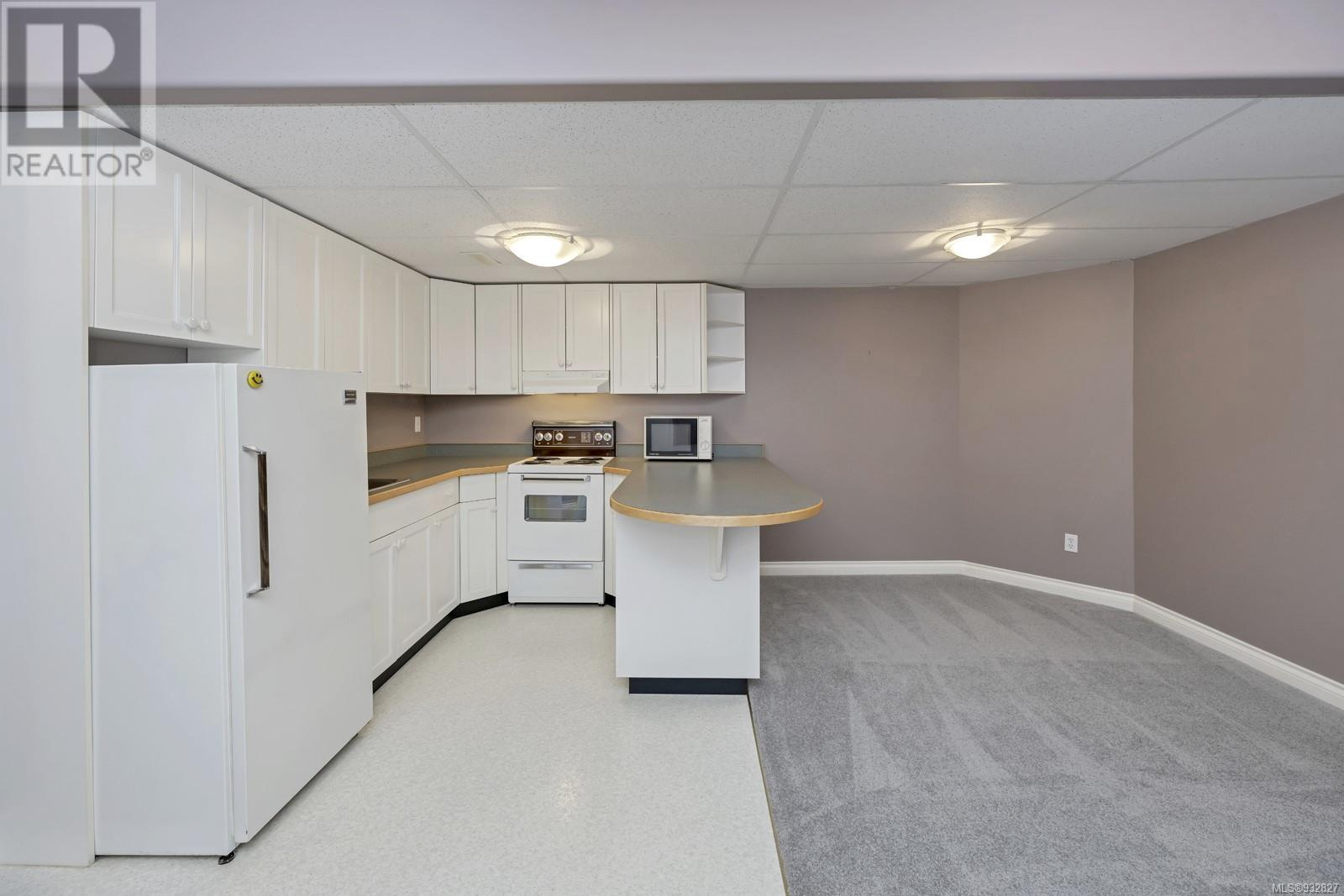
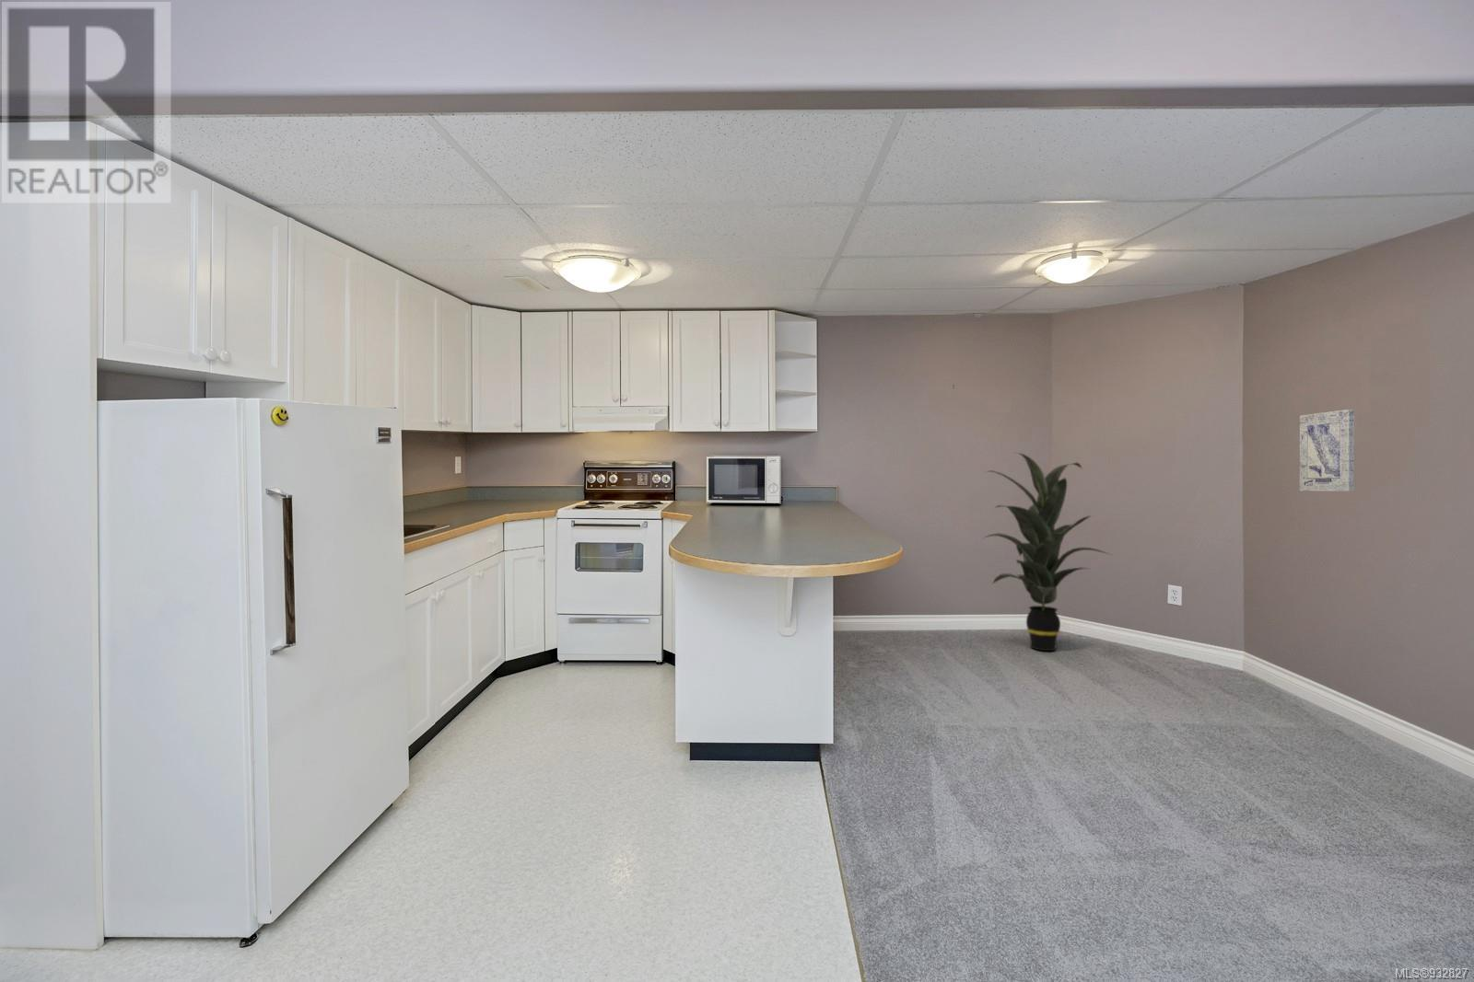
+ indoor plant (1033, 549)
+ wall art (1326, 450)
